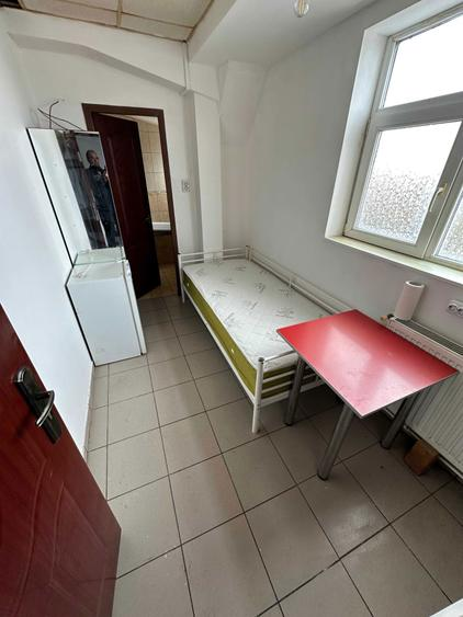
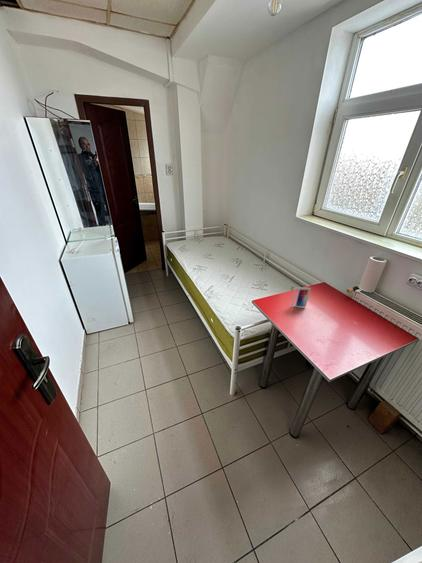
+ smartphone (300, 297)
